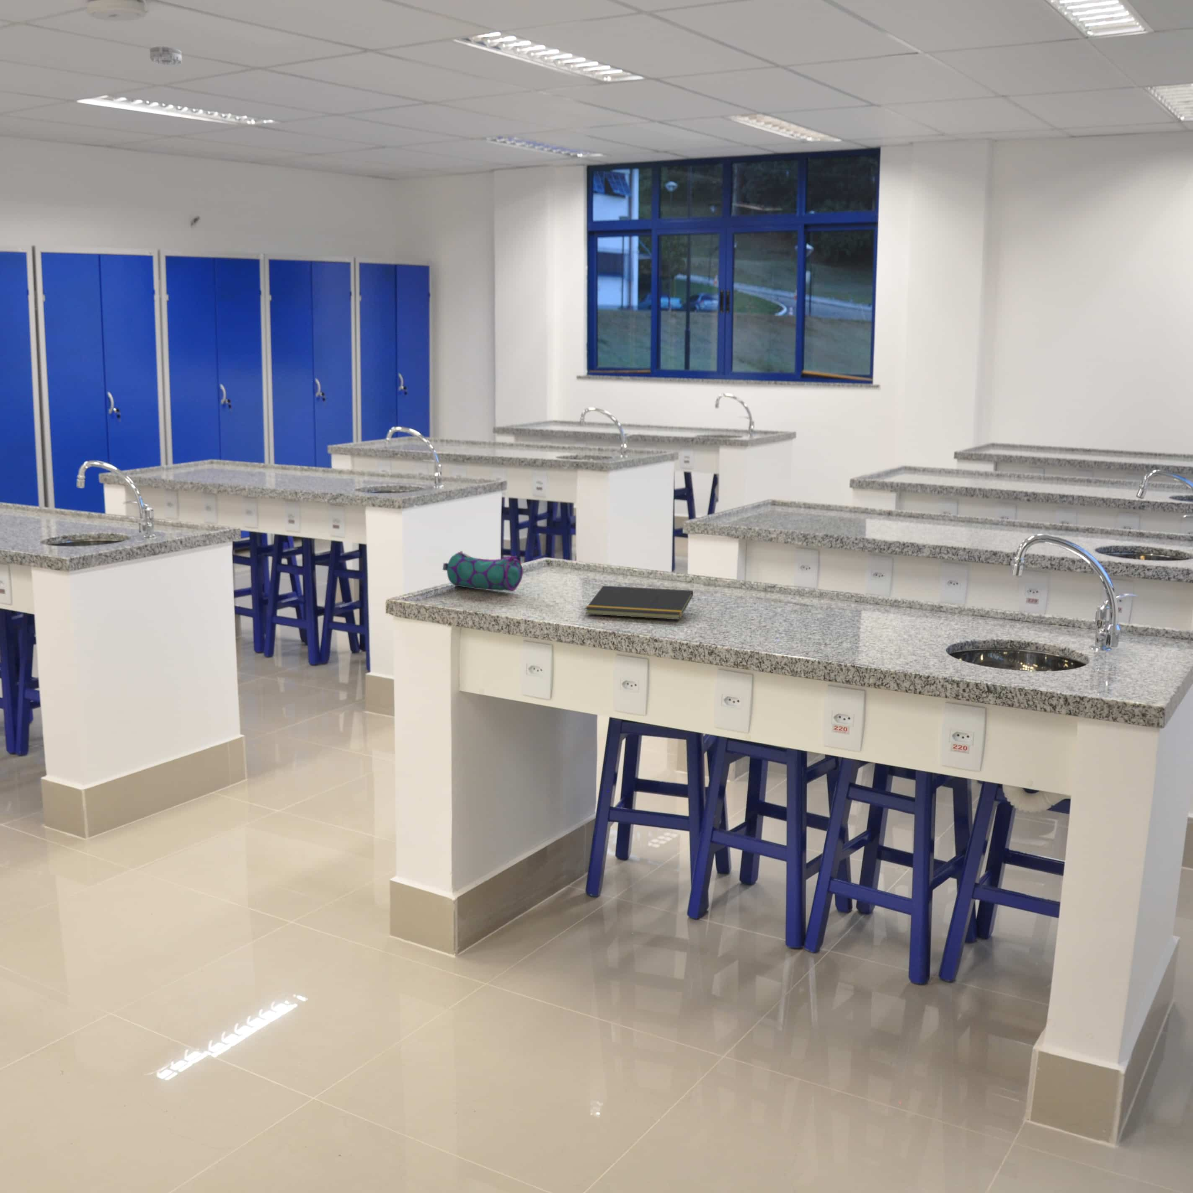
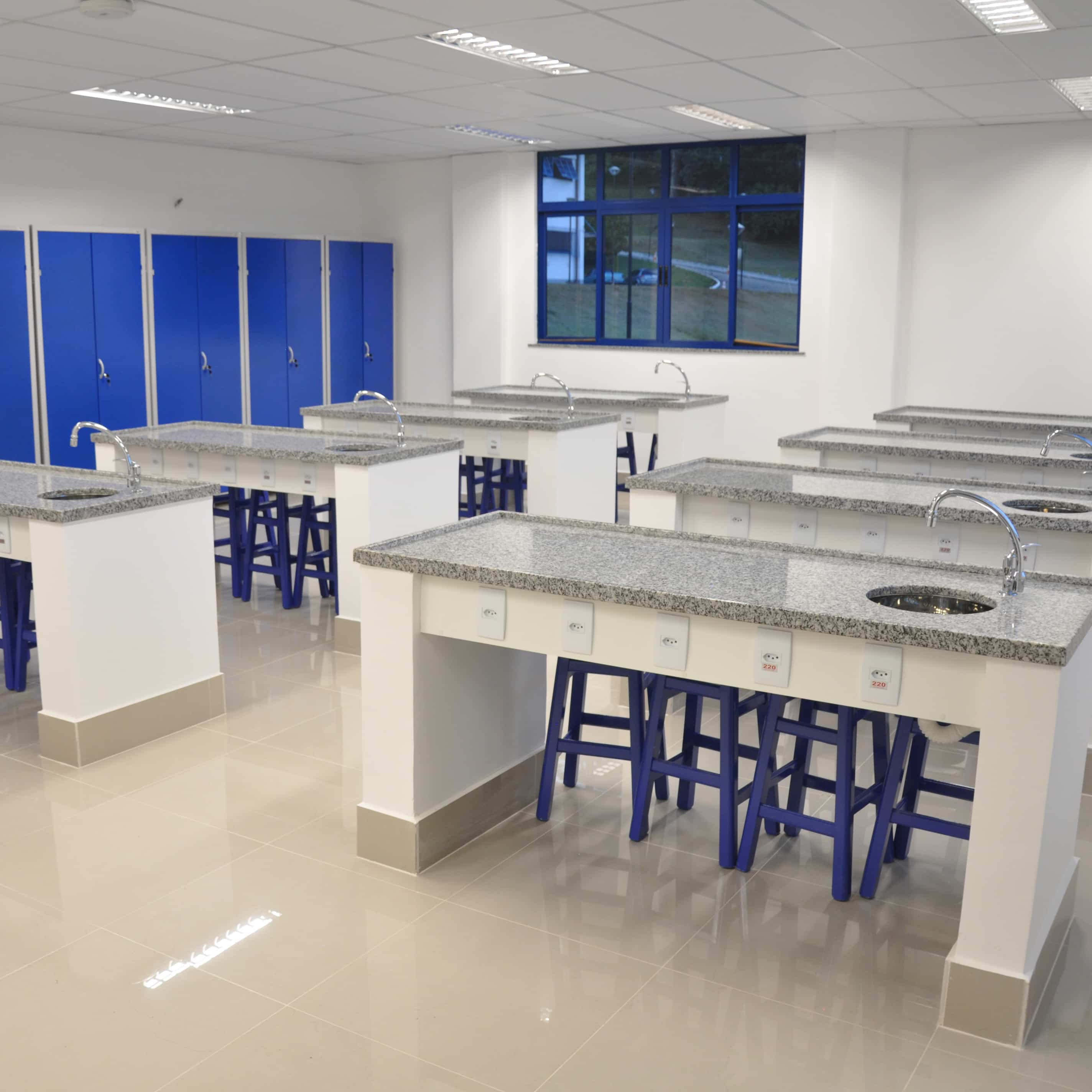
- pencil case (484, 571)
- smoke detector (165, 55)
- notepad (639, 602)
